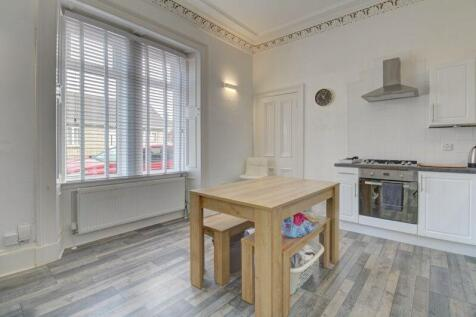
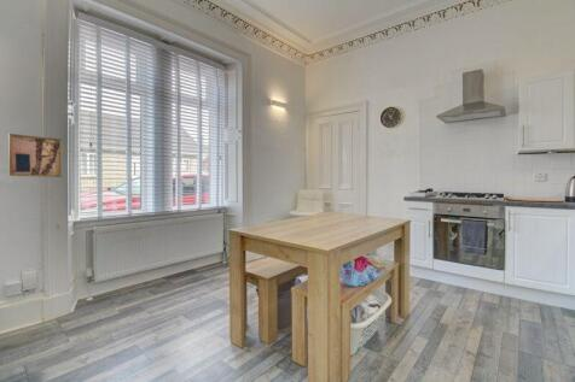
+ wall art (36, 155)
